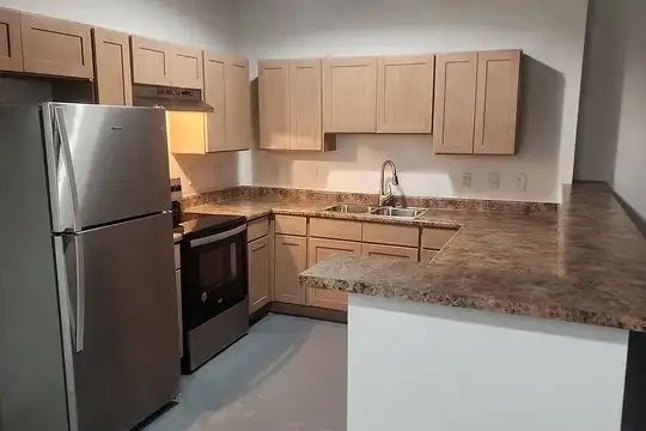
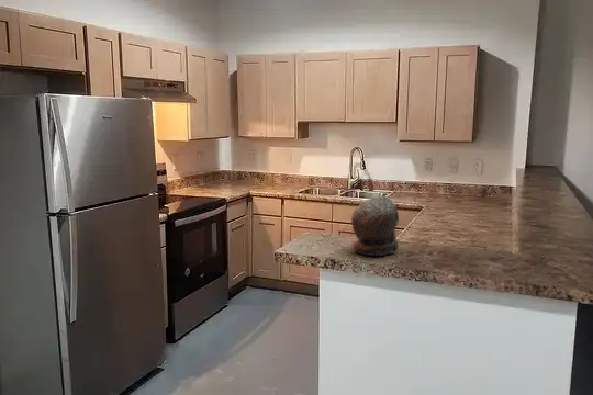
+ decorative egg (378, 222)
